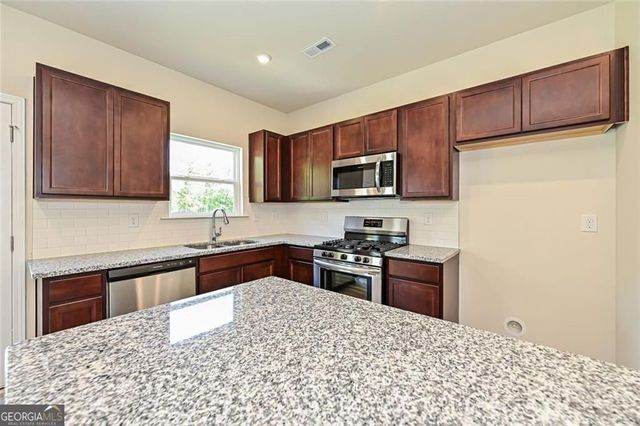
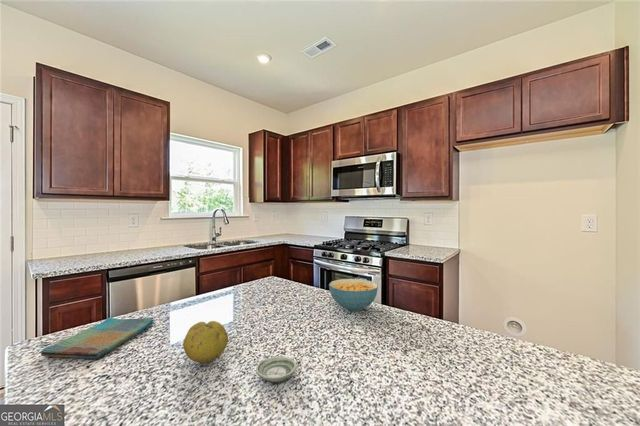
+ dish towel (104, 335)
+ cereal bowl (353, 296)
+ saucer (276, 370)
+ fruit (205, 342)
